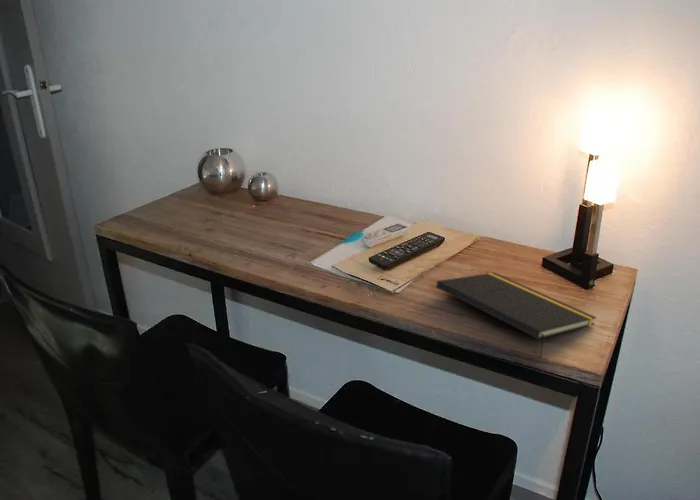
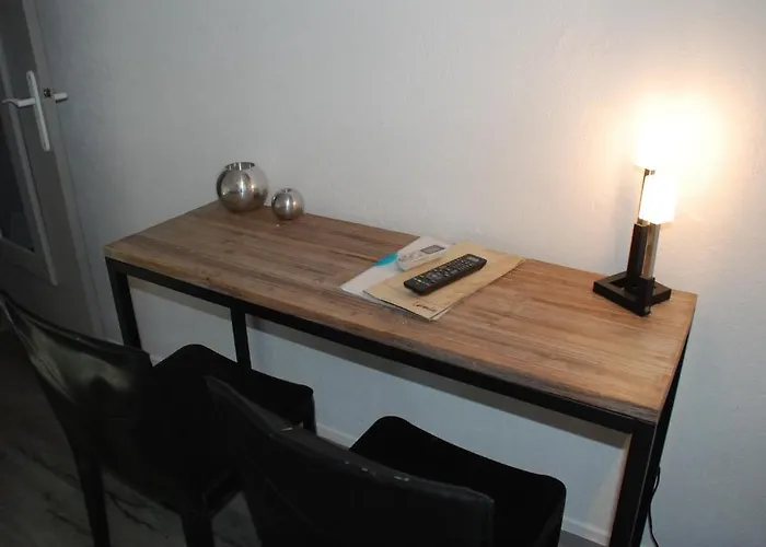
- notepad (513, 302)
